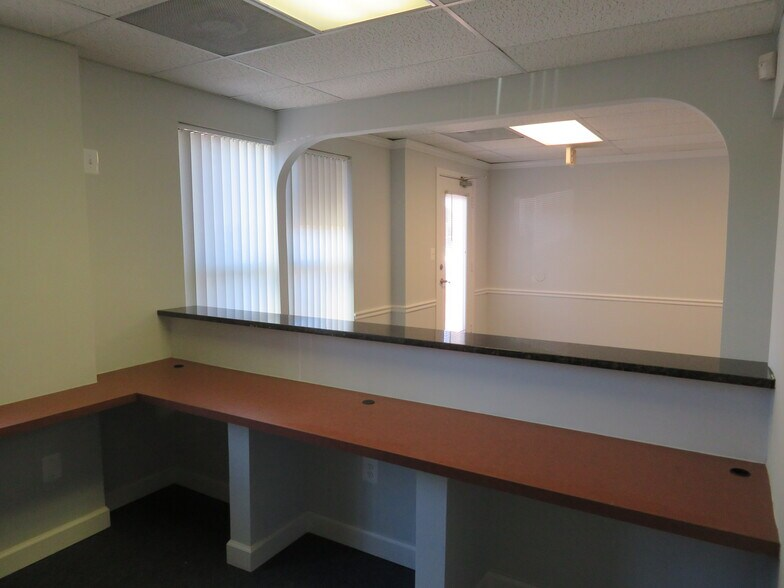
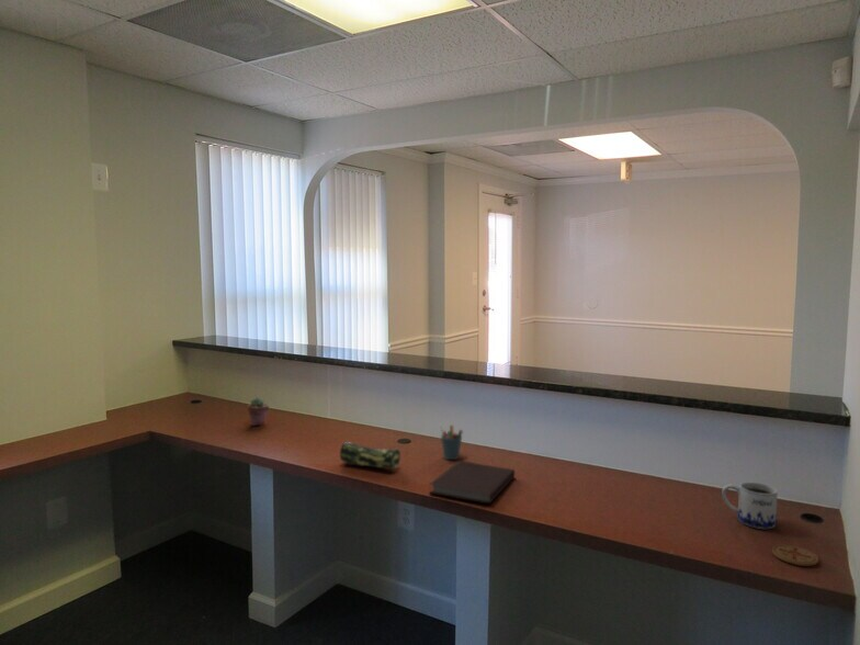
+ pen holder (451, 441)
+ pencil case (371, 455)
+ coaster (794, 554)
+ mug (751, 503)
+ notebook (473, 480)
+ potted succulent (258, 410)
